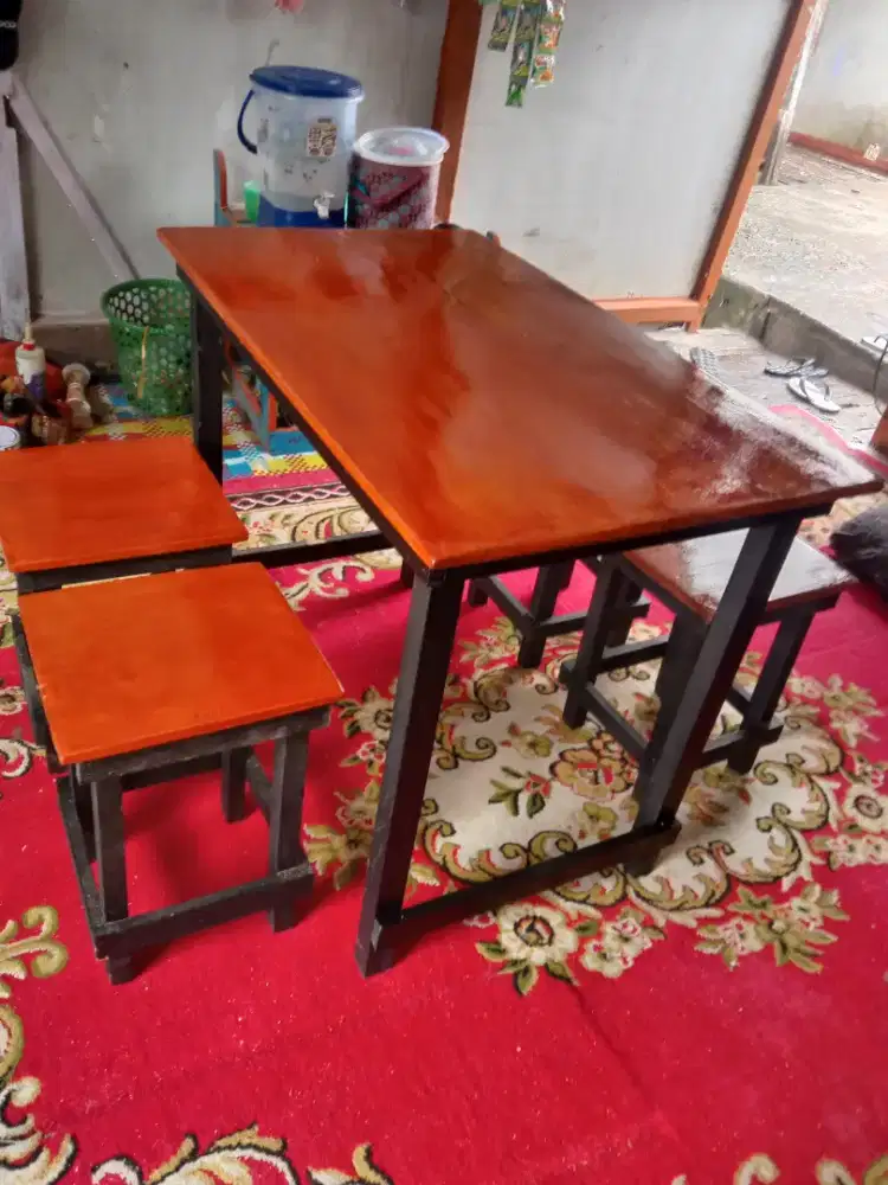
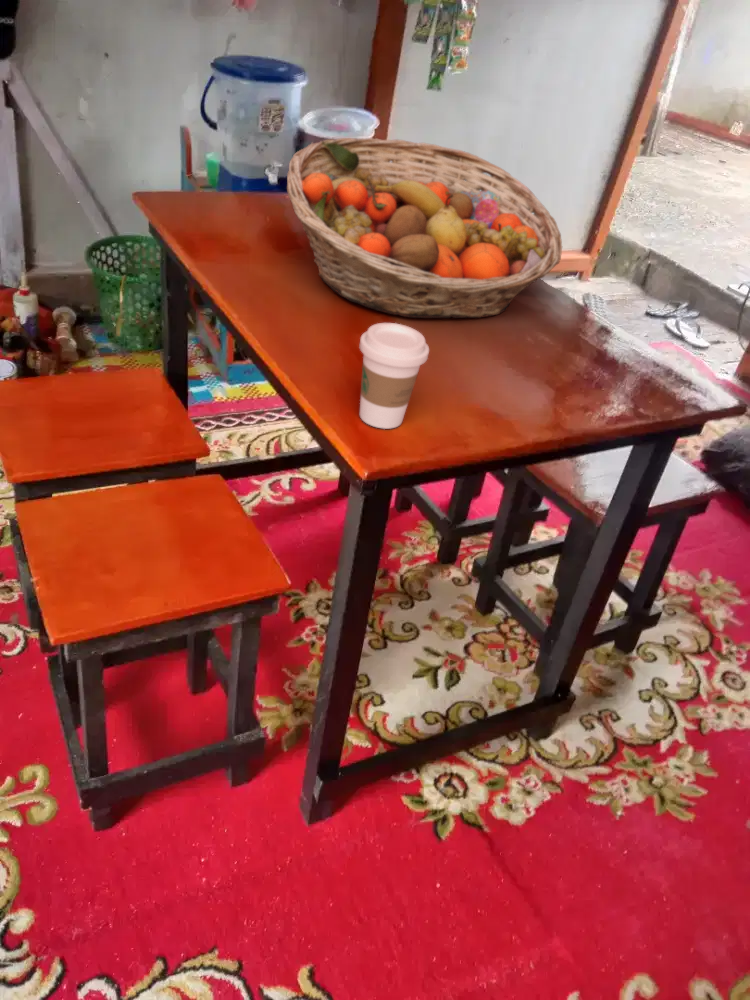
+ coffee cup (388, 377)
+ fruit basket (423, 228)
